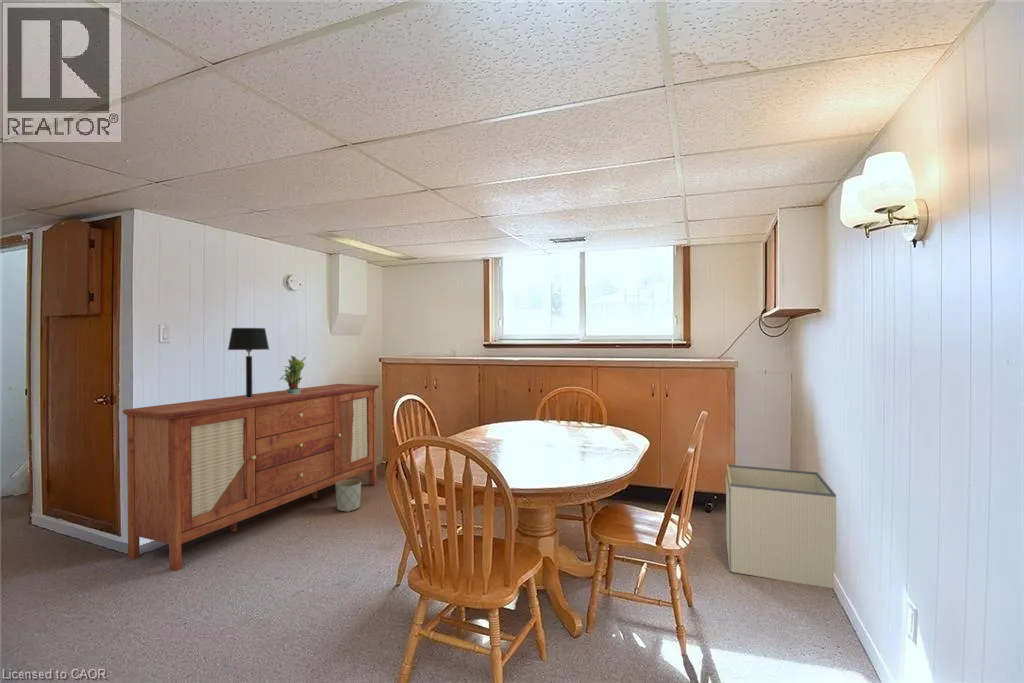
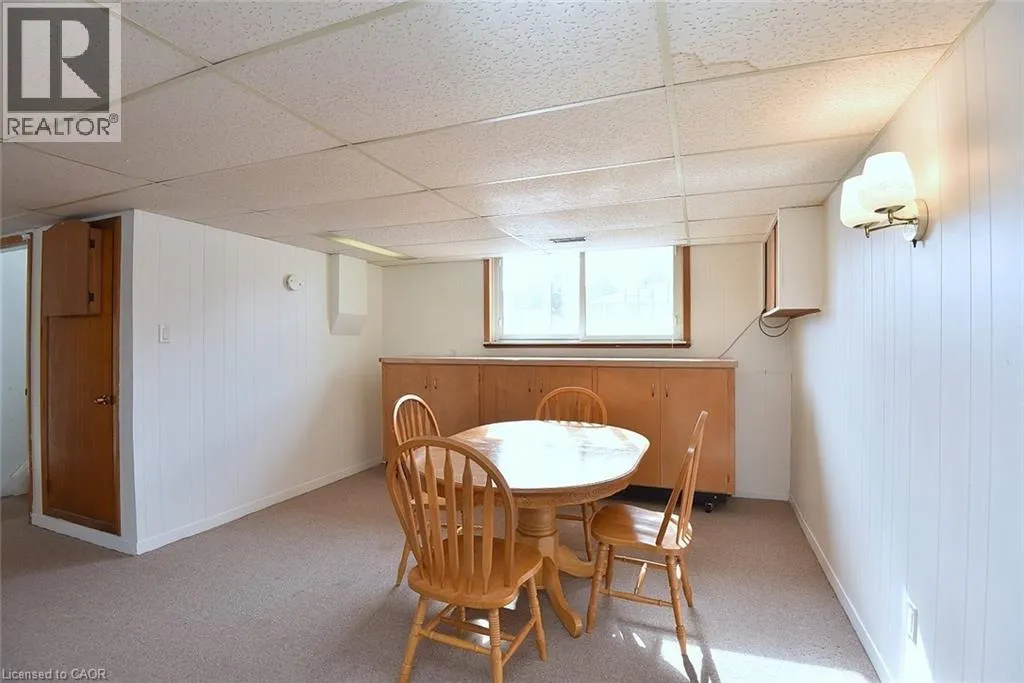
- potted plant (292, 374)
- table lamp (249, 362)
- planter (348, 495)
- sideboard (278, 454)
- storage bin (775, 519)
